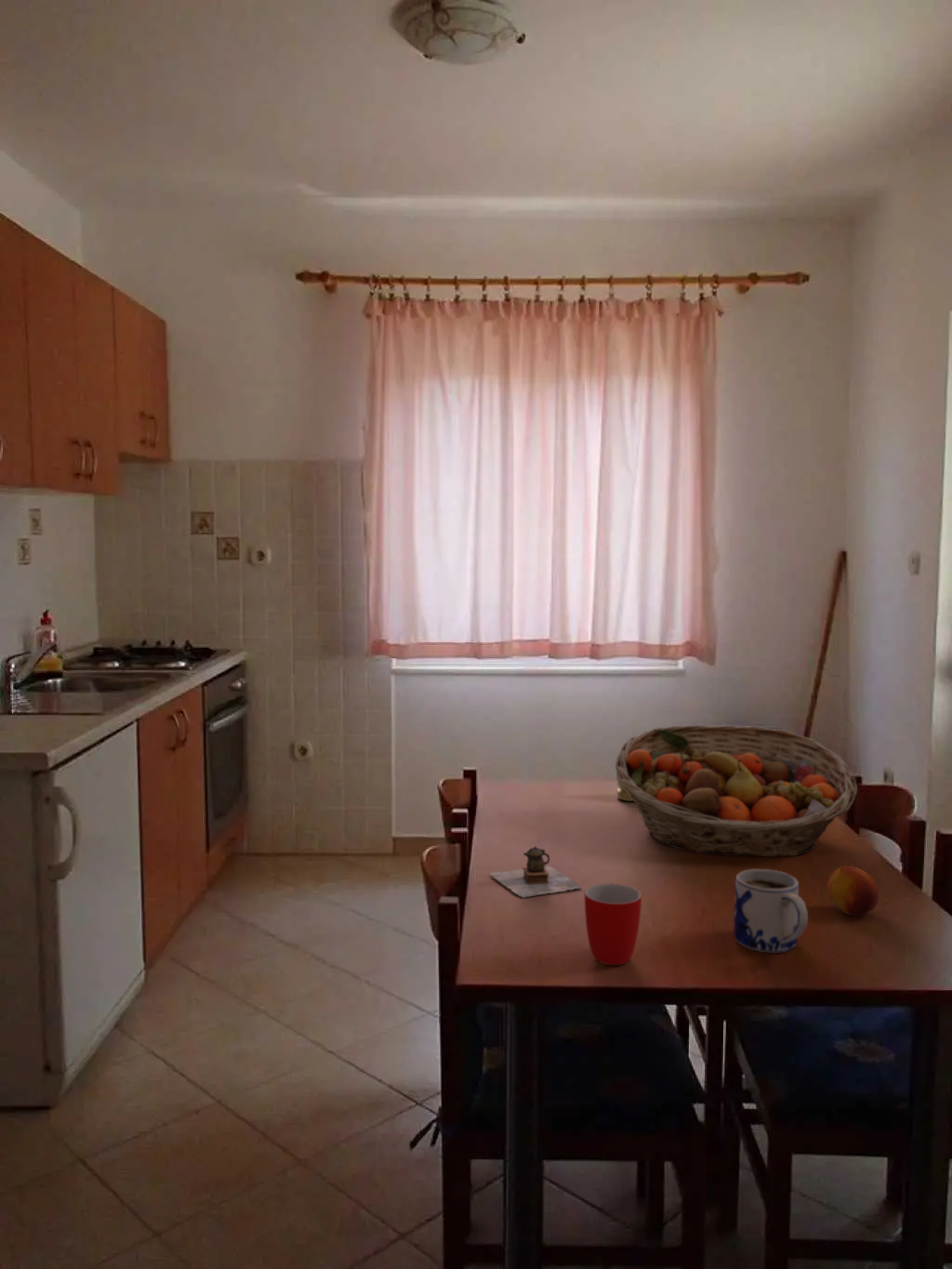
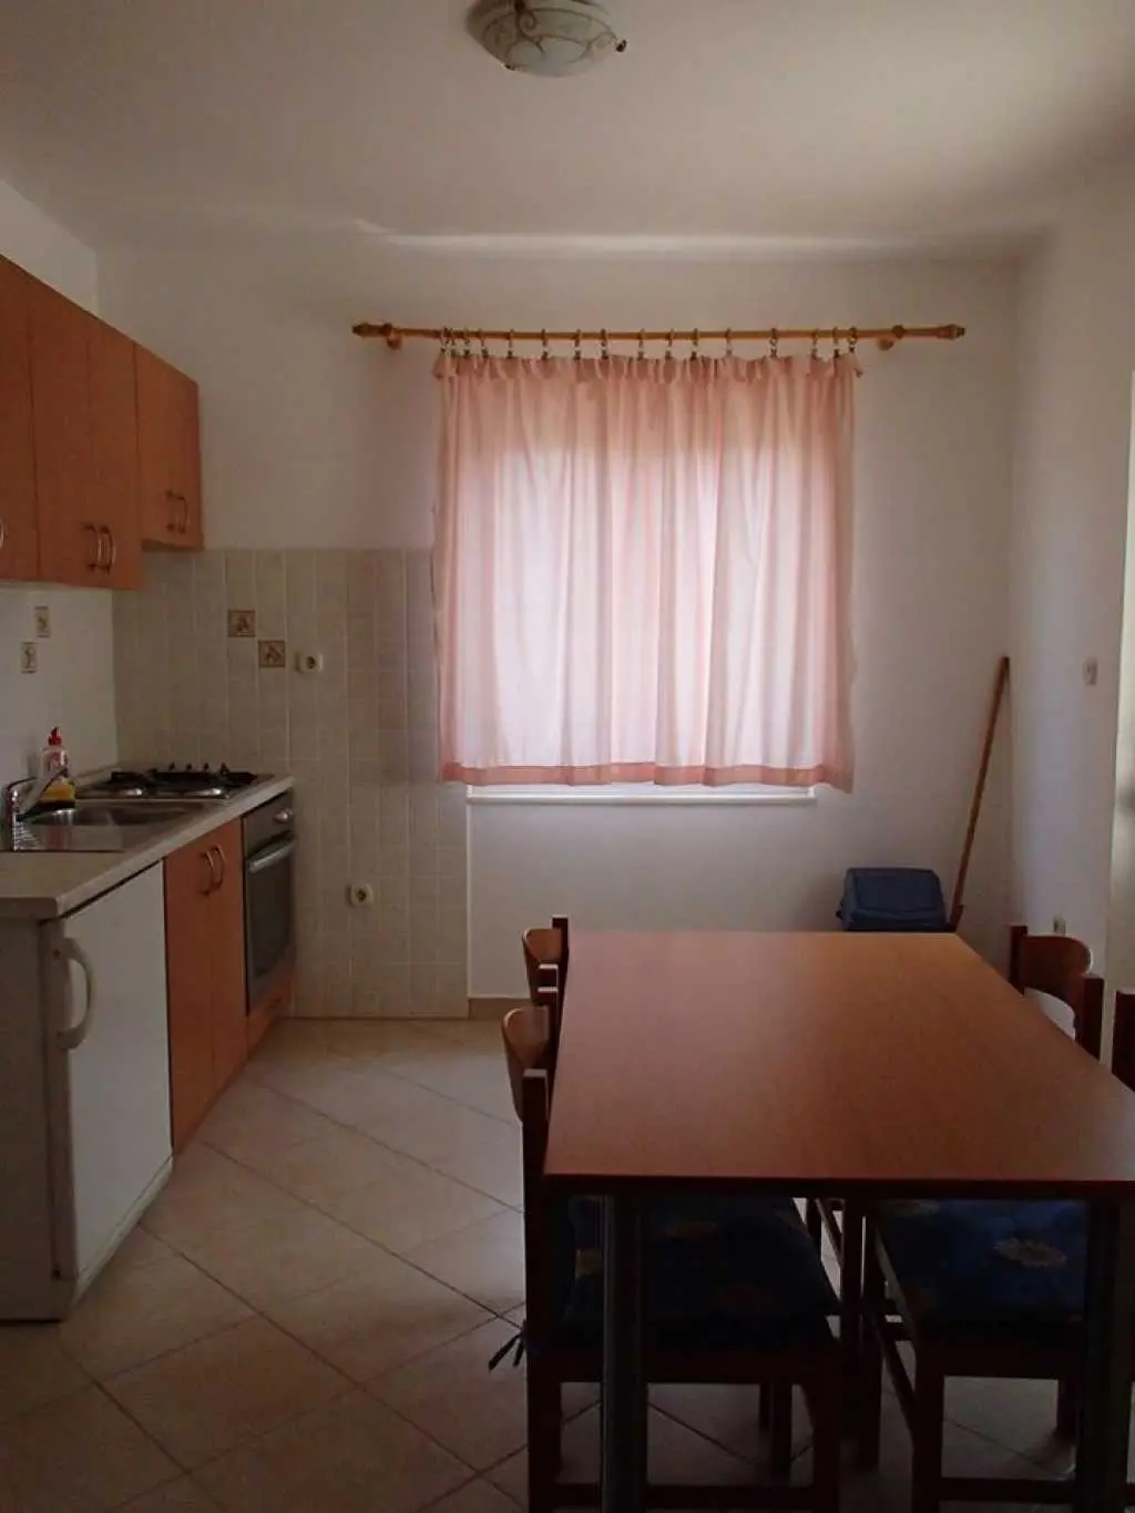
- fruit (853, 890)
- fruit basket (732, 787)
- mug (772, 912)
- salt shaker (623, 787)
- mug (612, 920)
- teapot (535, 863)
